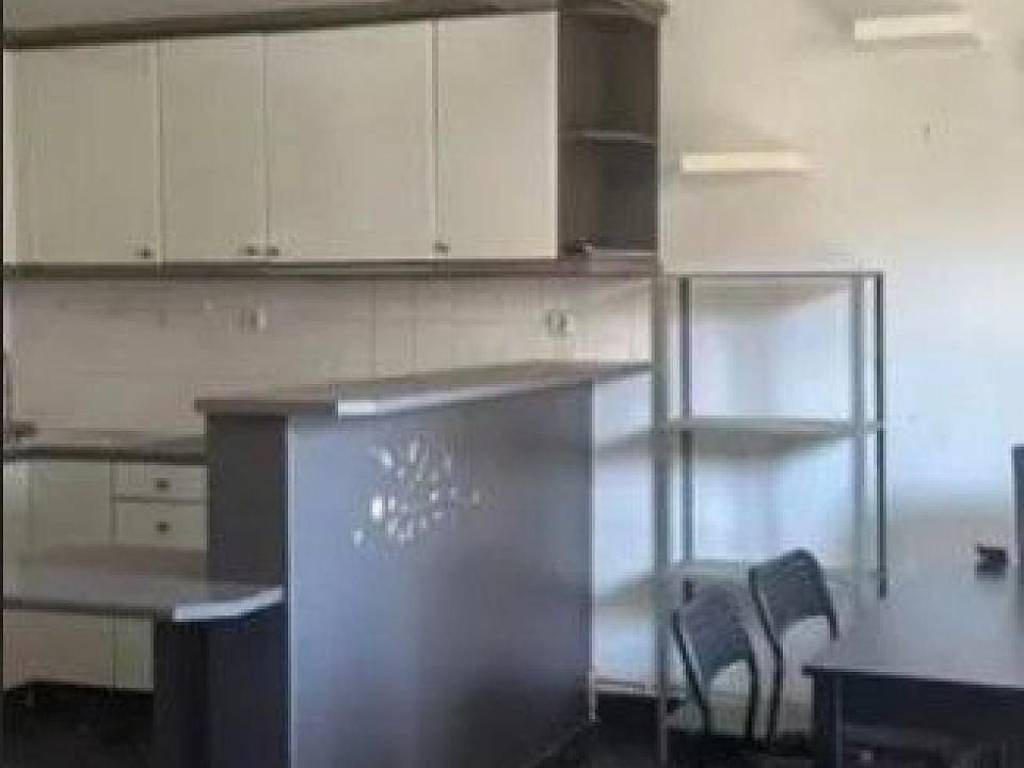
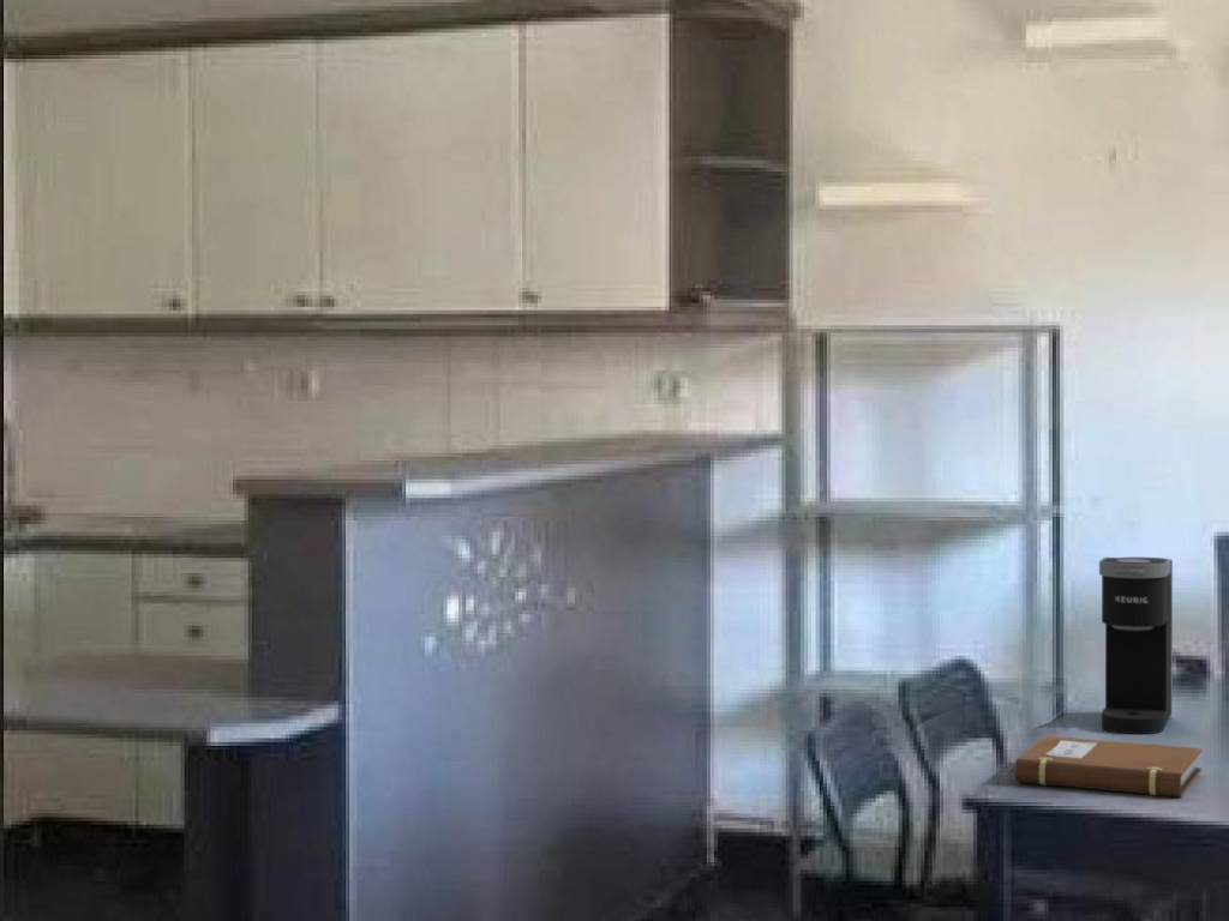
+ notebook (1104, 765)
+ coffee maker (1137, 639)
